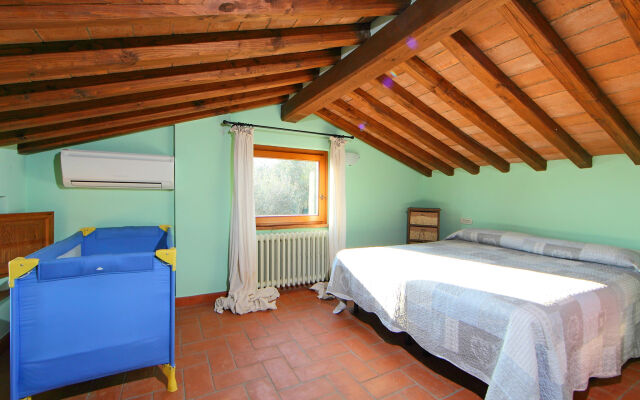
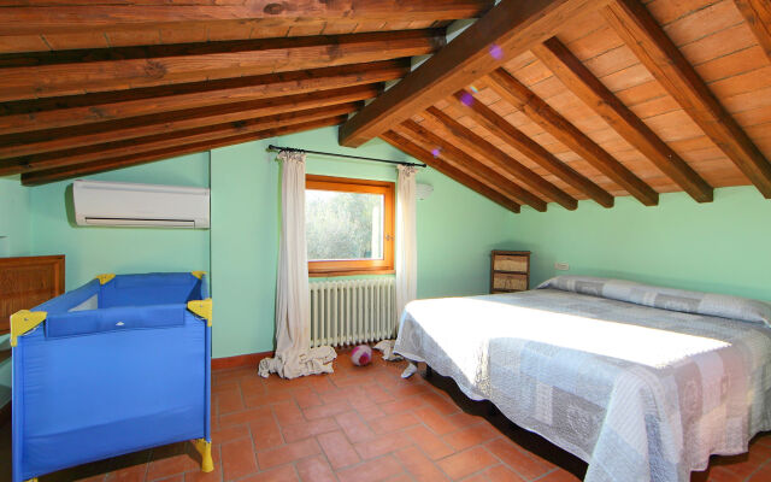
+ plush toy (361, 354)
